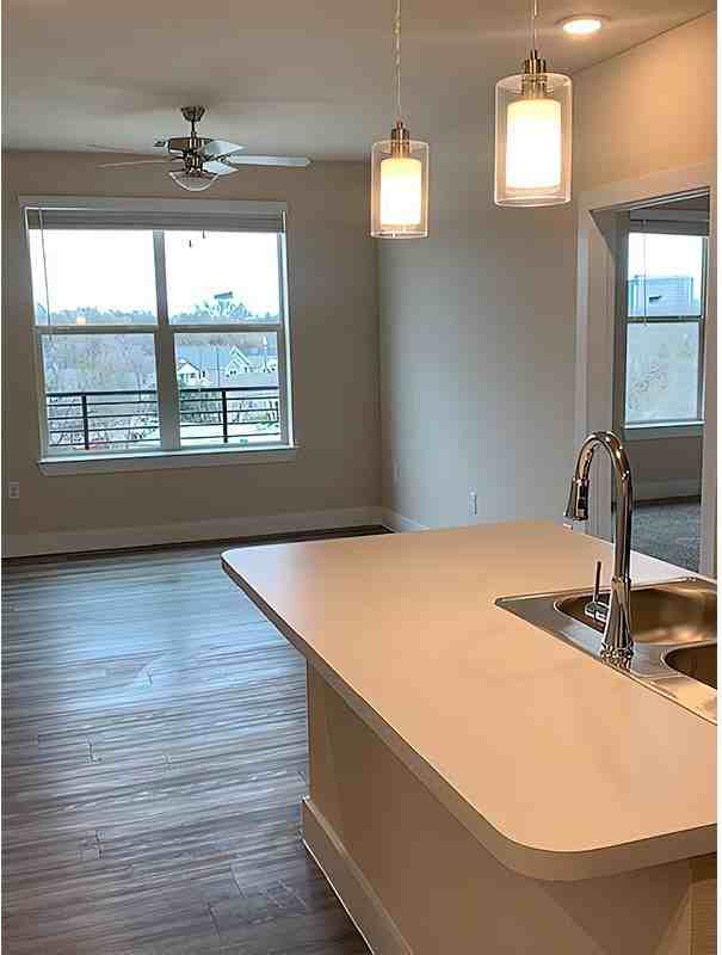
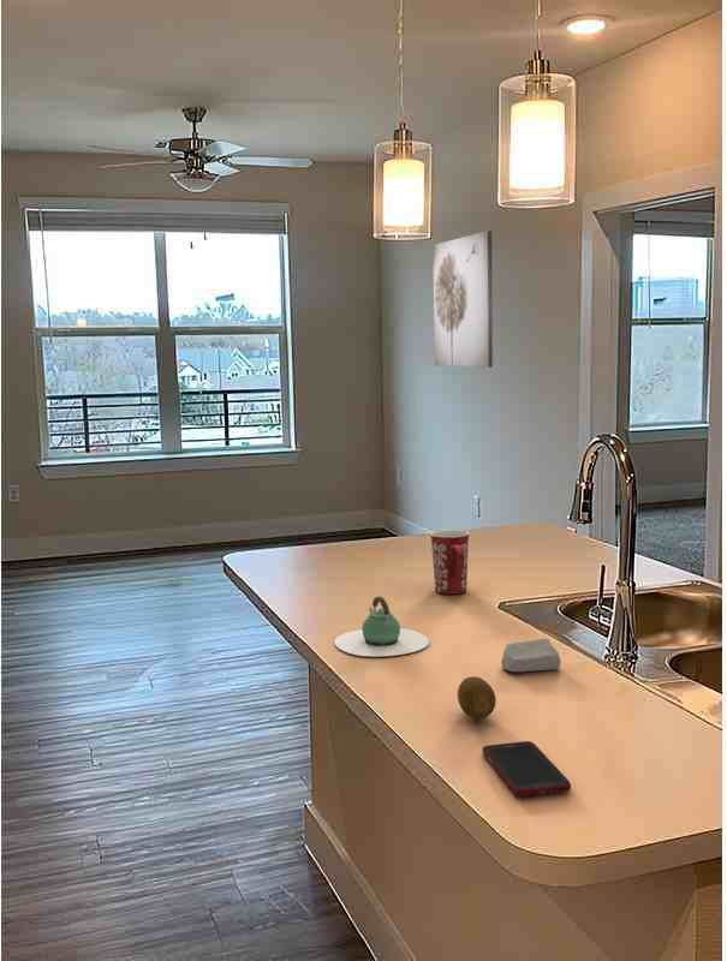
+ teapot (381, 619)
+ mug (452, 563)
+ cell phone (524, 768)
+ wall art (460, 303)
+ soap bar (529, 655)
+ fruit (476, 698)
